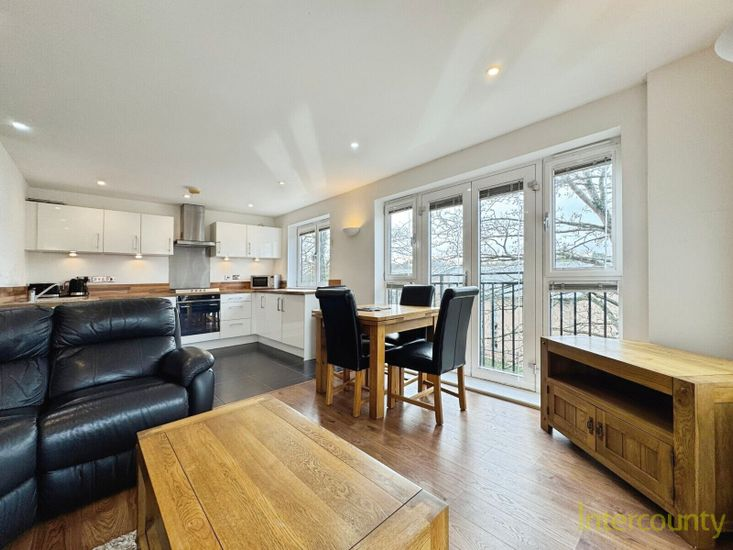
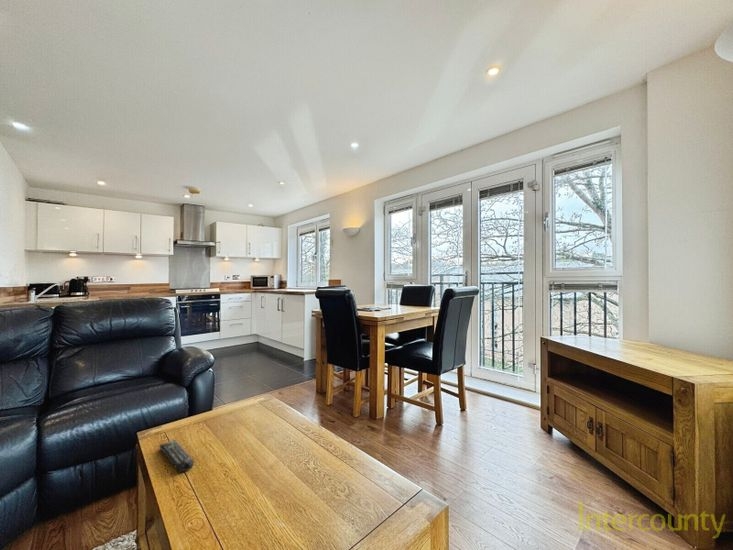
+ remote control (175, 454)
